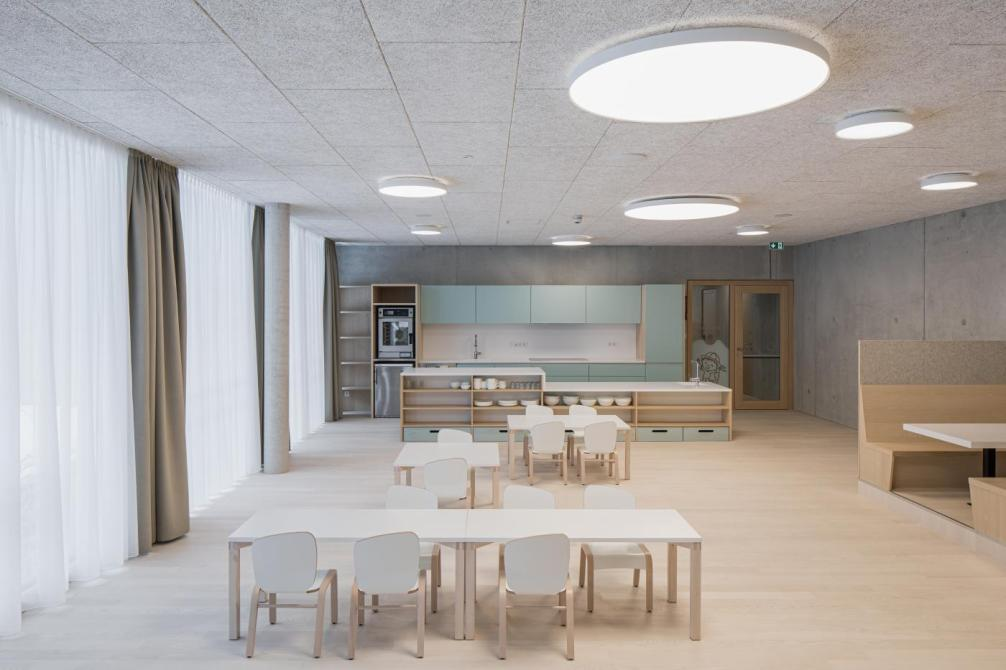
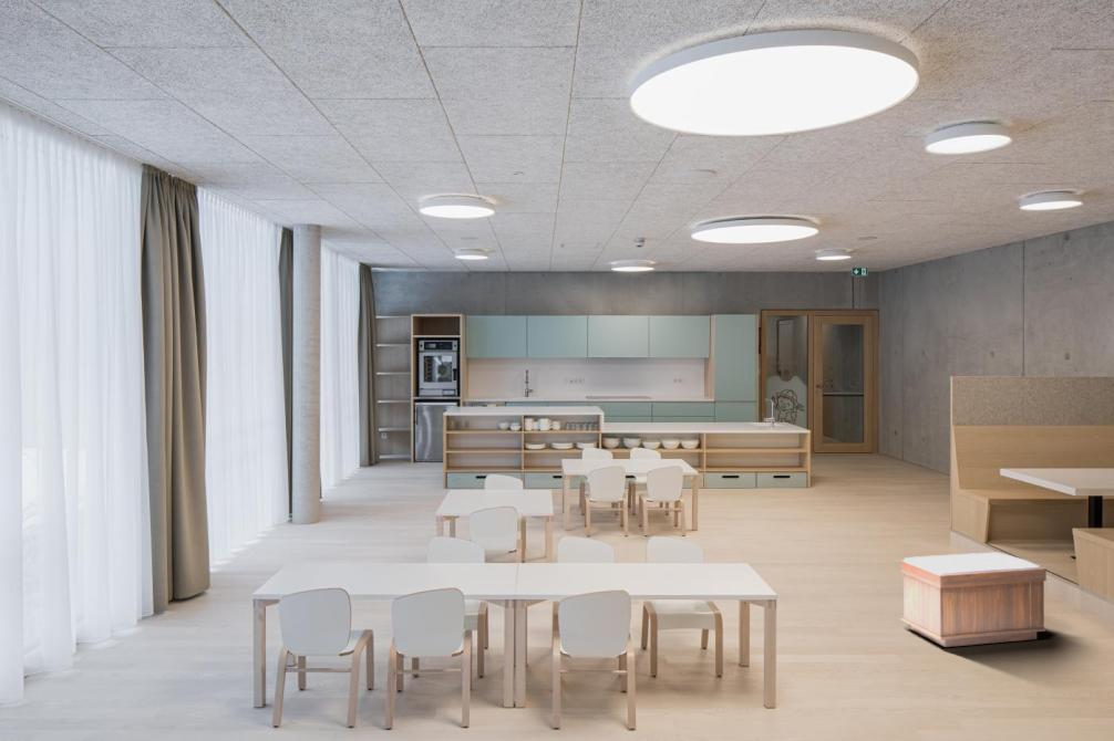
+ bench (971, 596)
